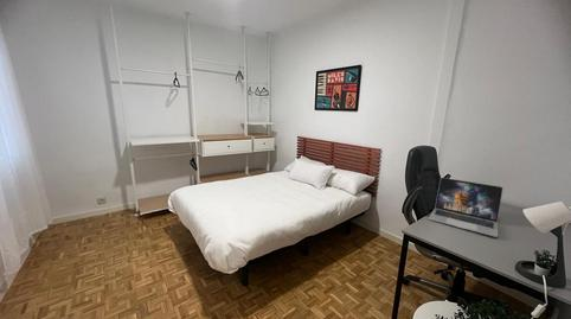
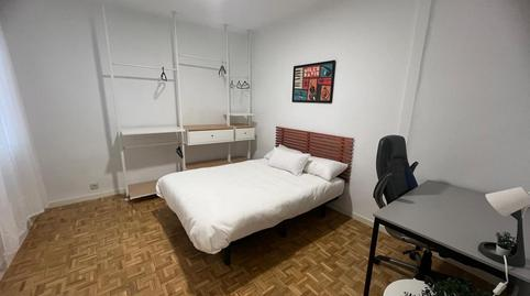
- laptop (464, 203)
